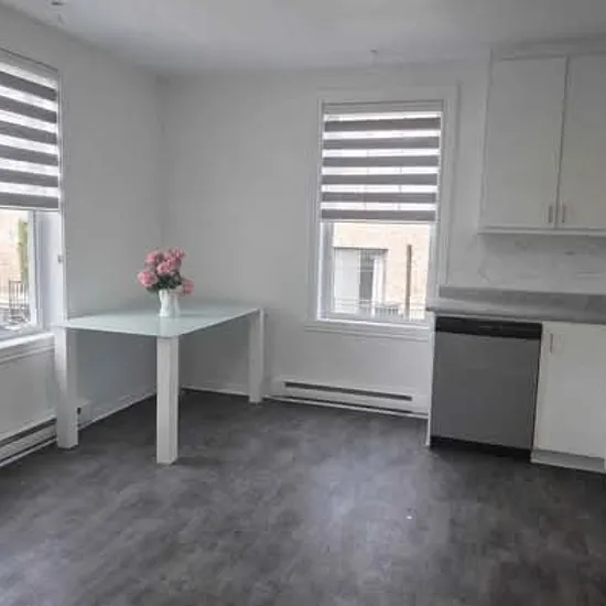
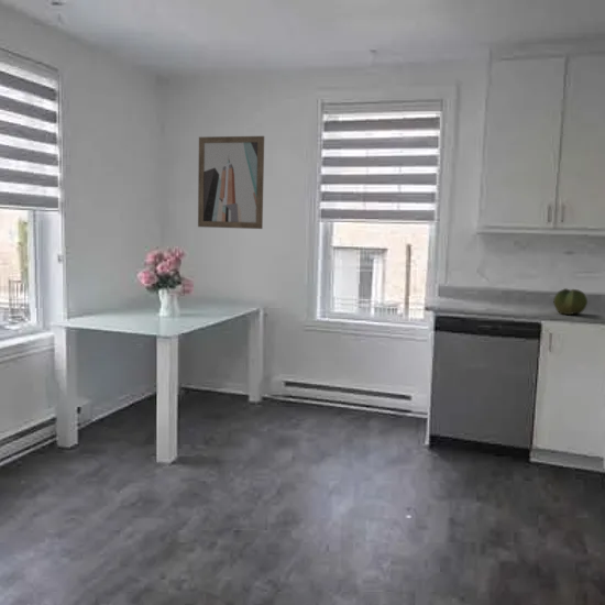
+ wall art (230, 183)
+ cabbage (570, 300)
